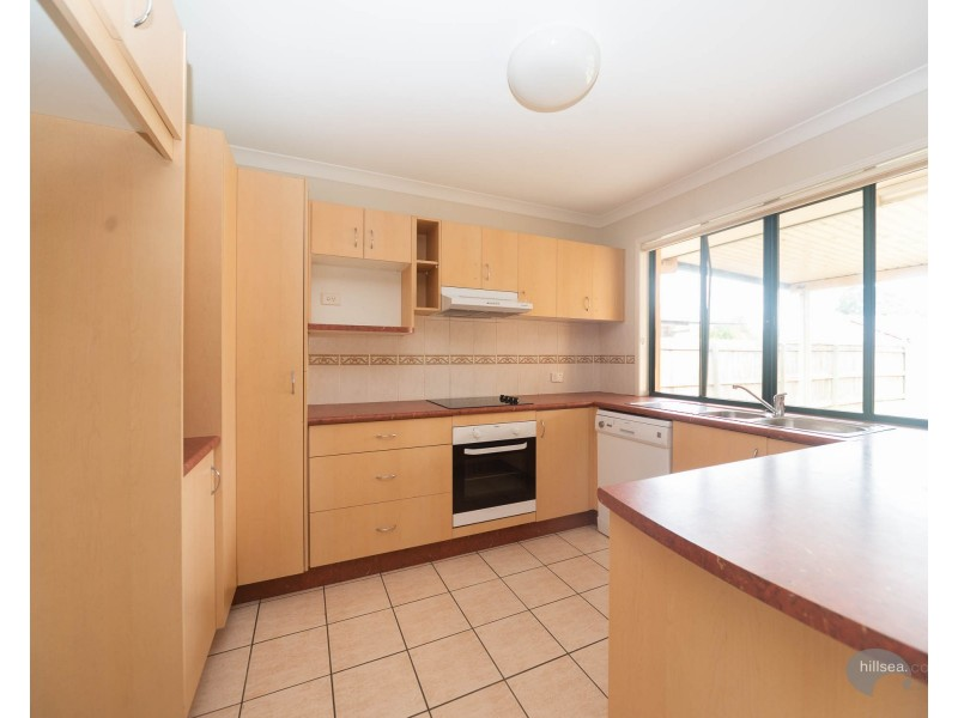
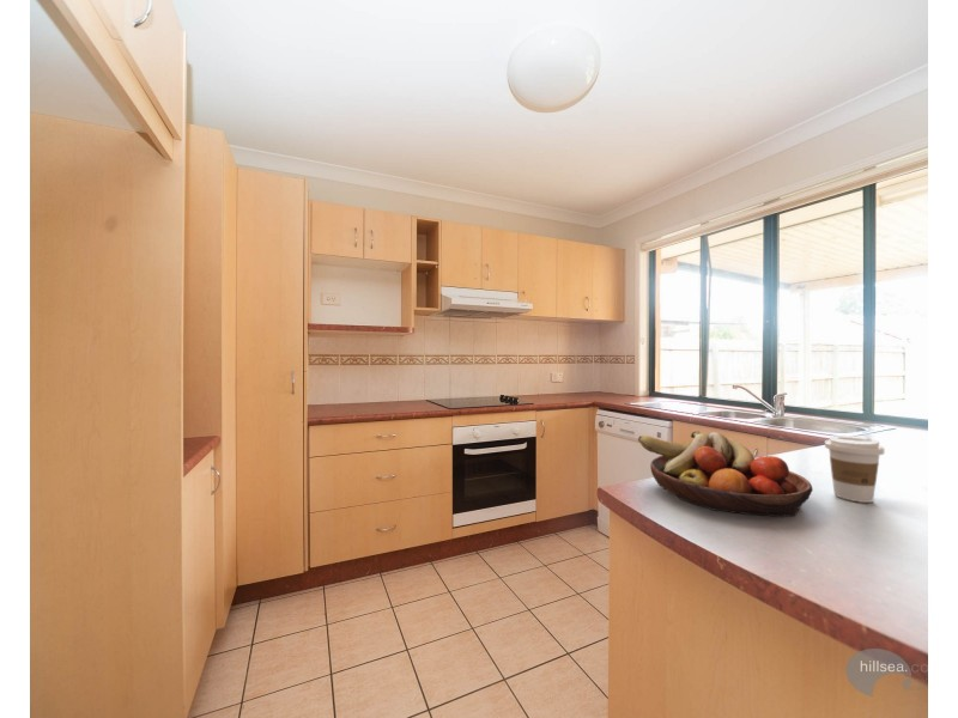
+ coffee cup (853, 468)
+ fruit bowl (722, 466)
